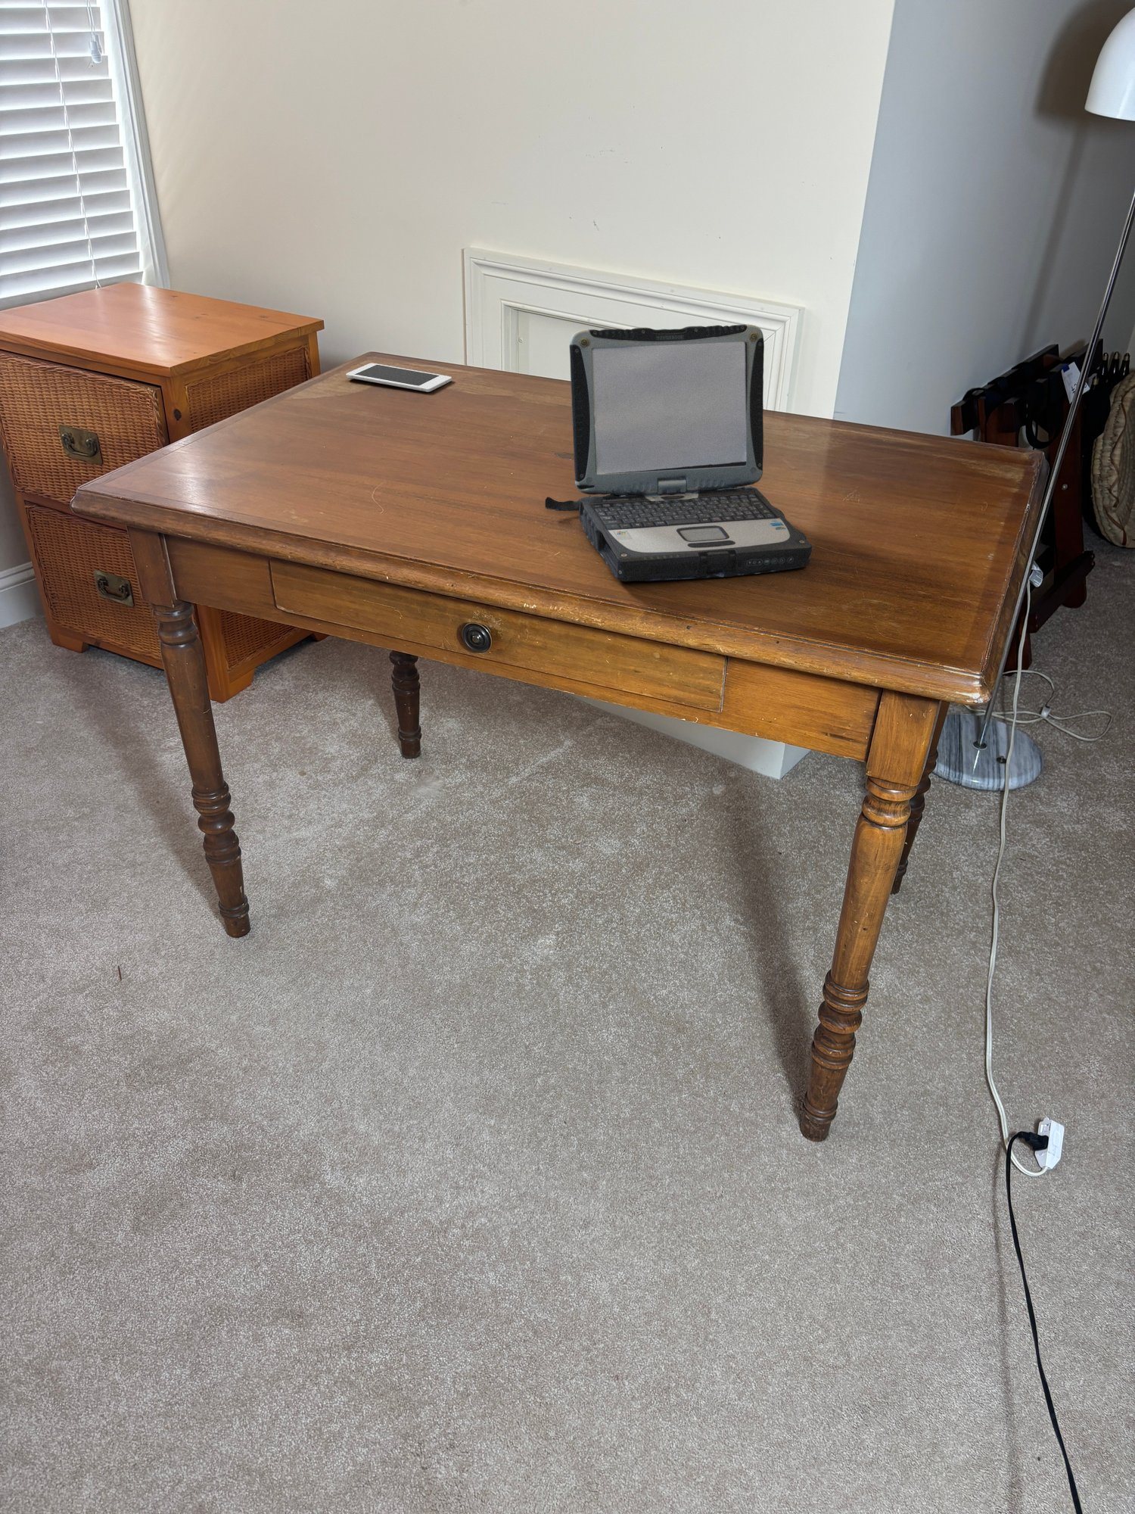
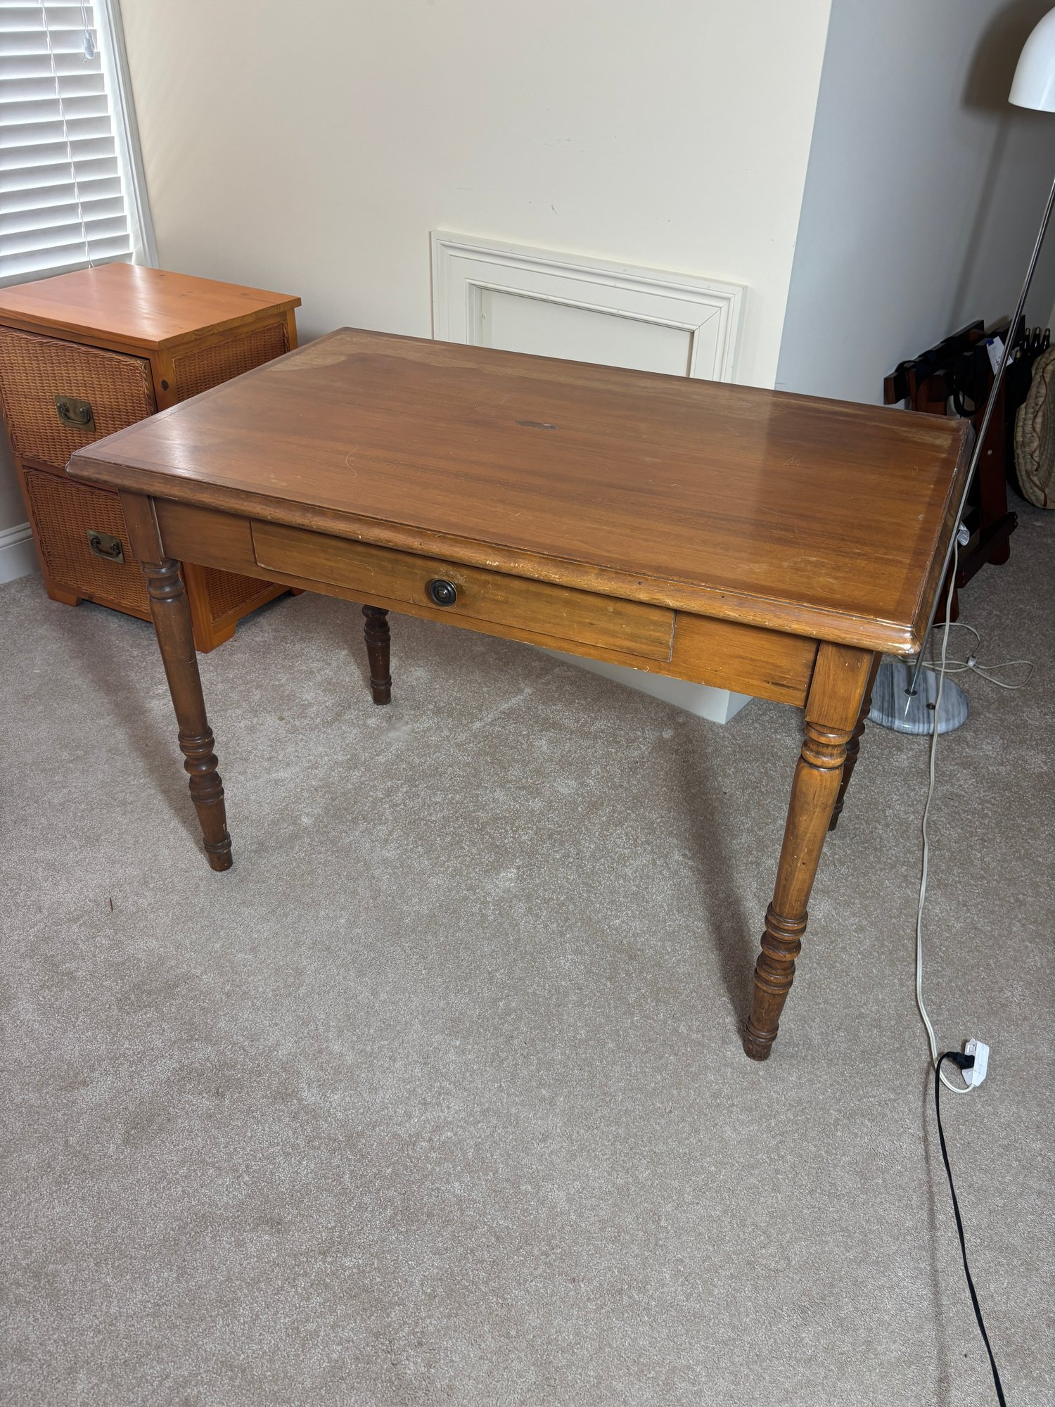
- laptop (684, 446)
- cell phone (398, 377)
